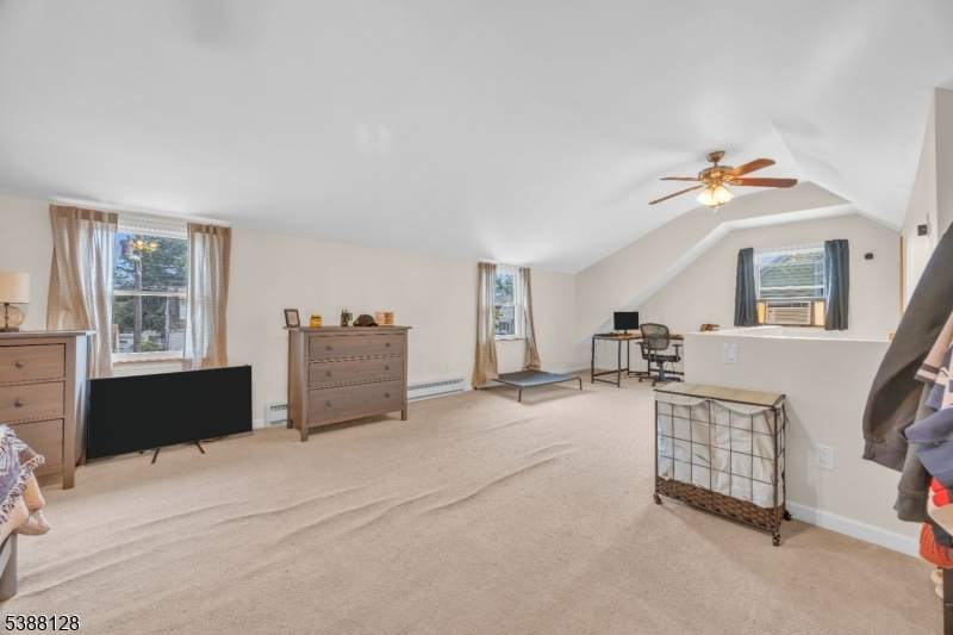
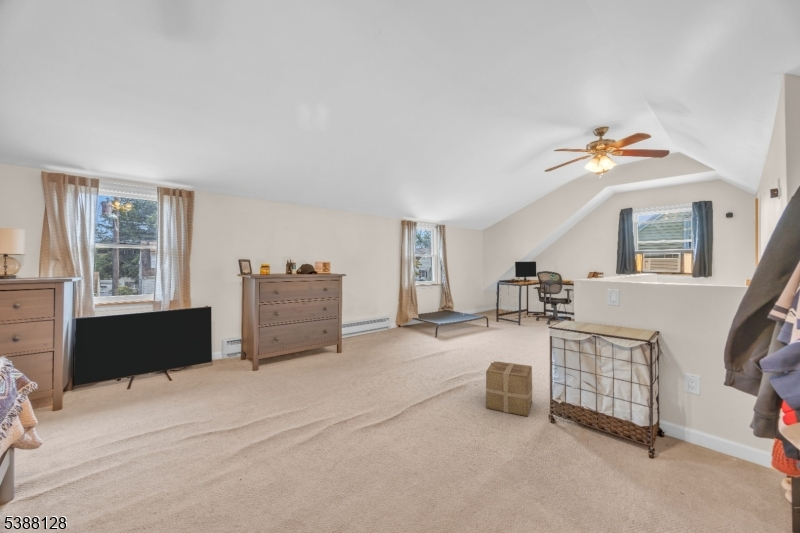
+ cardboard box (509, 385)
